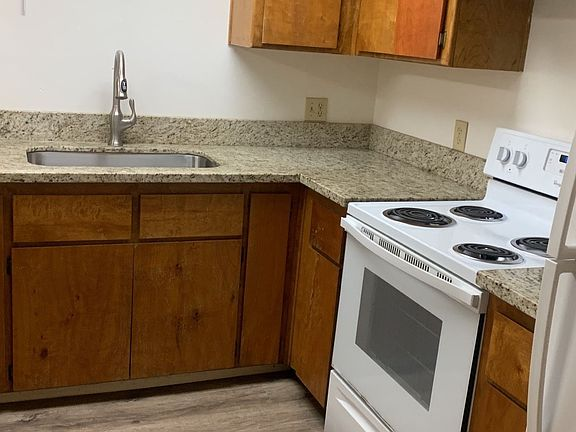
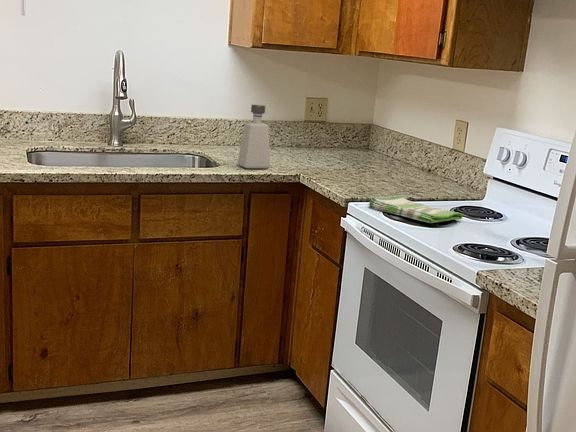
+ dish towel (415, 207)
+ soap dispenser (255, 136)
